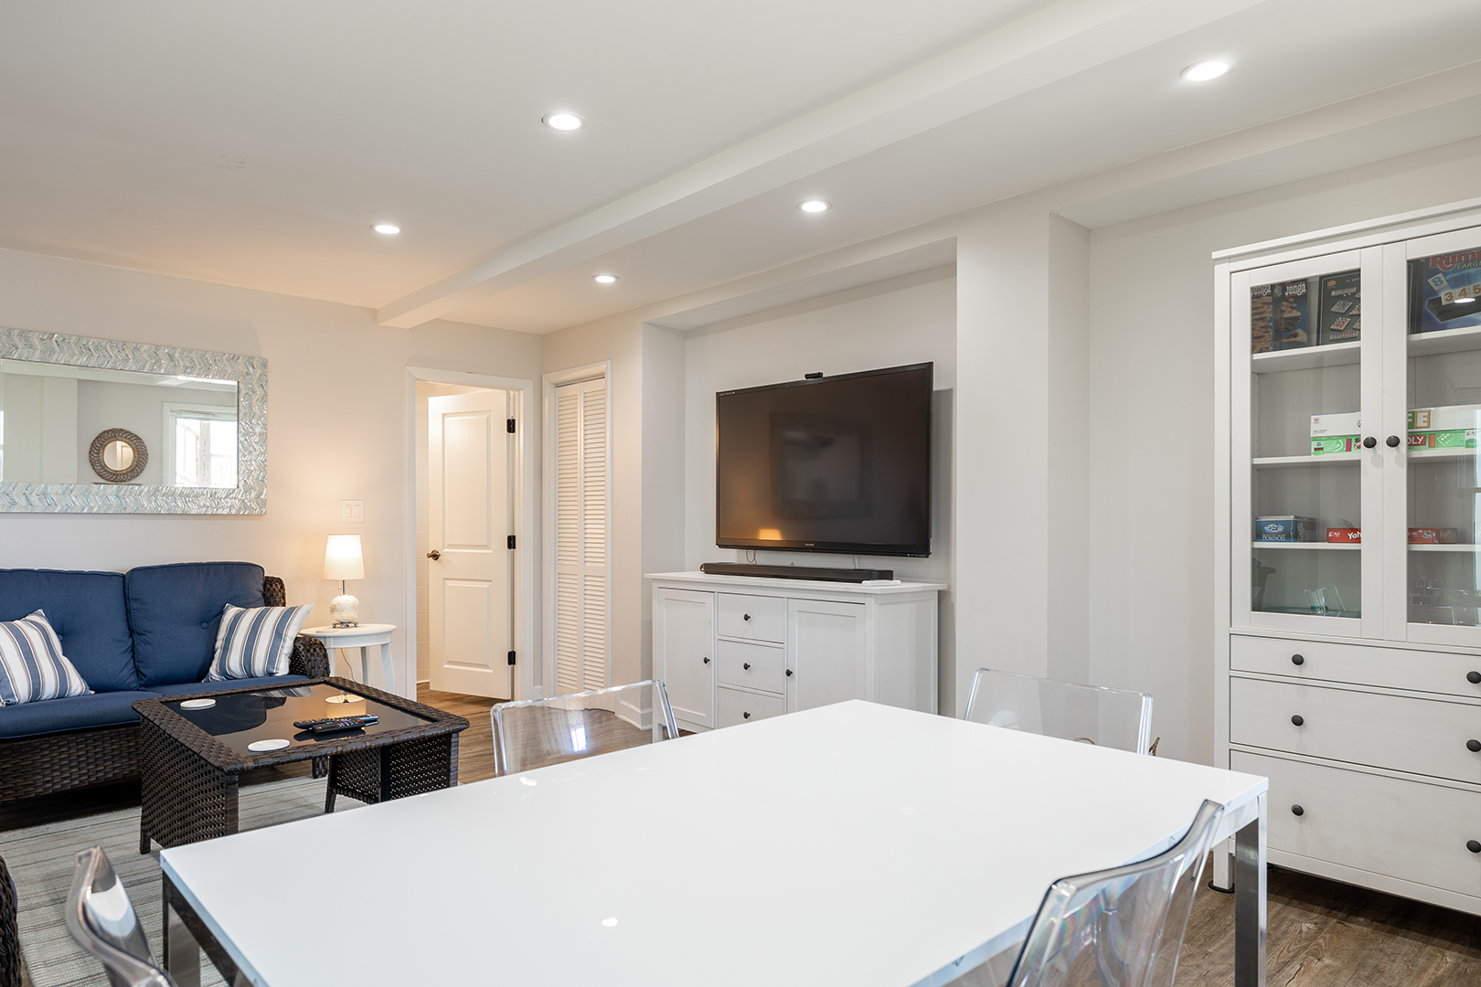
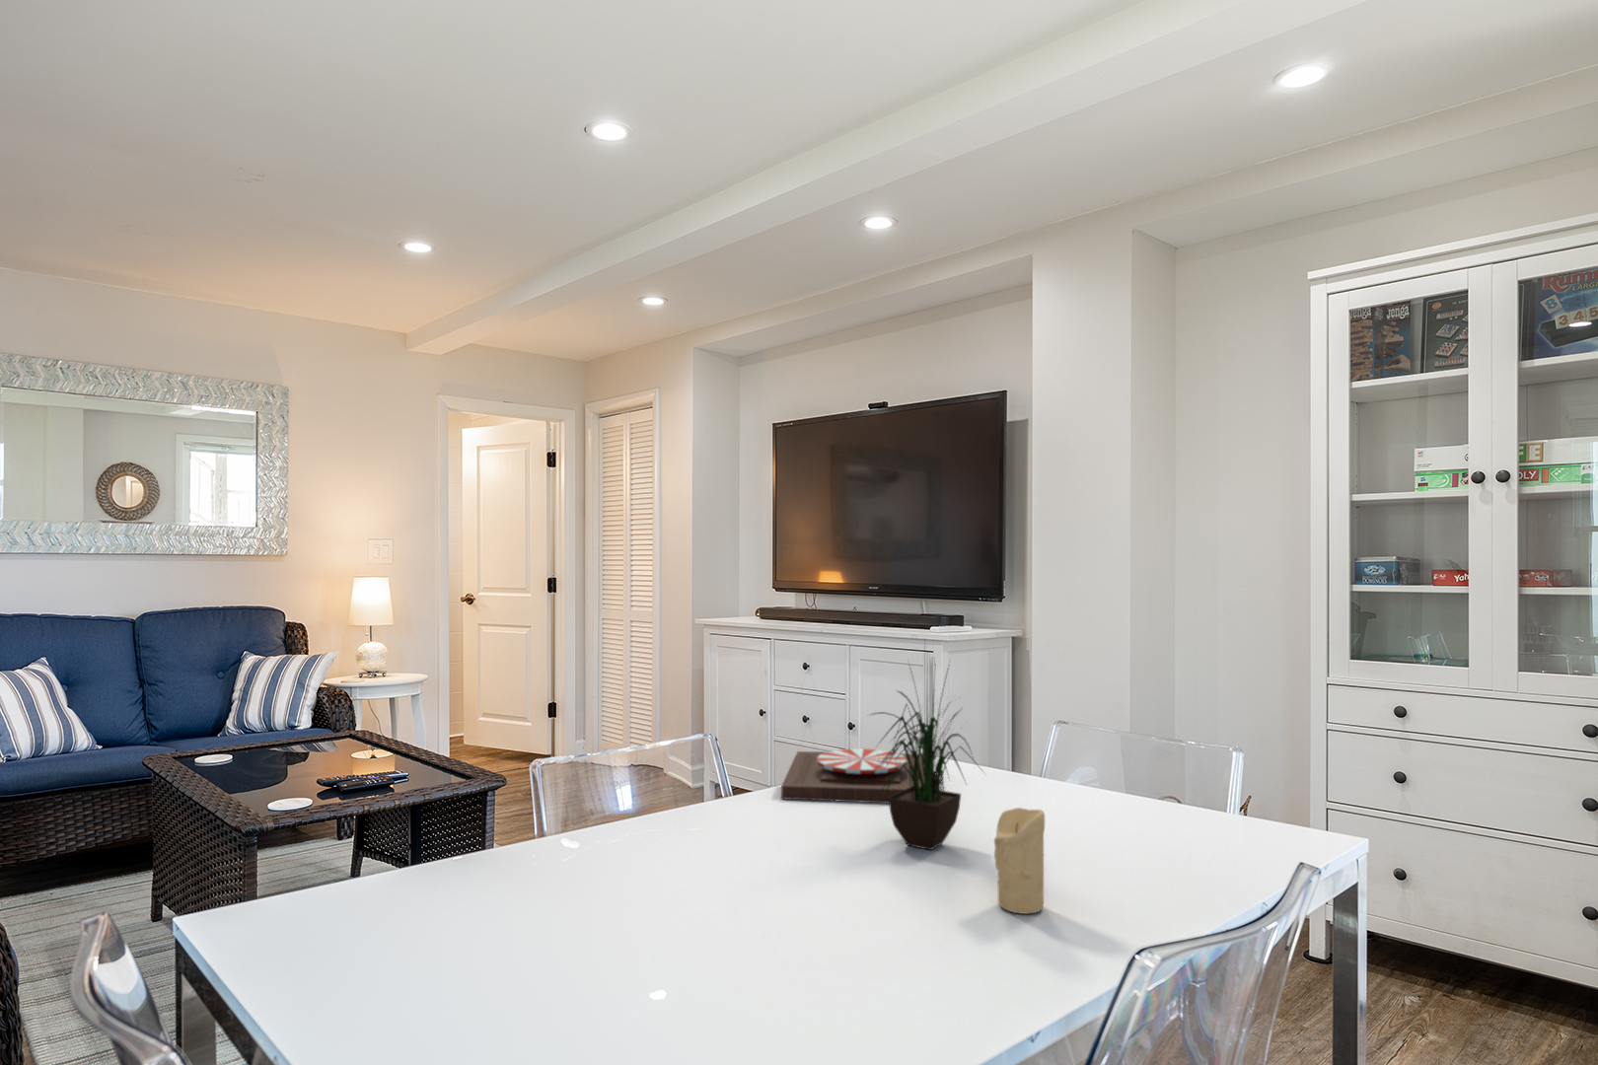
+ potted plant (924, 726)
+ candle (1019, 857)
+ plate (861, 771)
